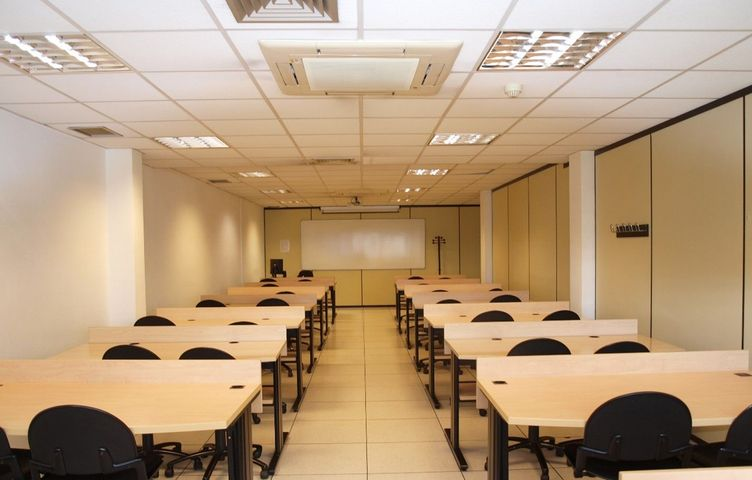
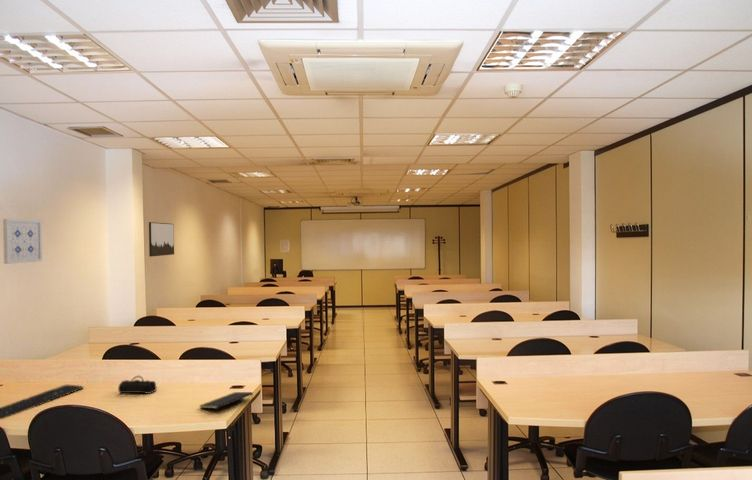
+ keyboard (36, 399)
+ pencil case (137, 383)
+ wall art (162, 239)
+ notepad (226, 399)
+ wall art (23, 241)
